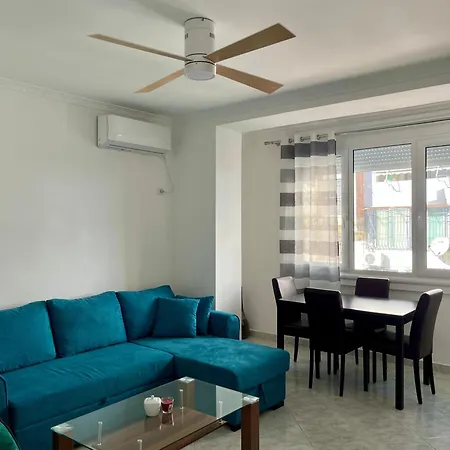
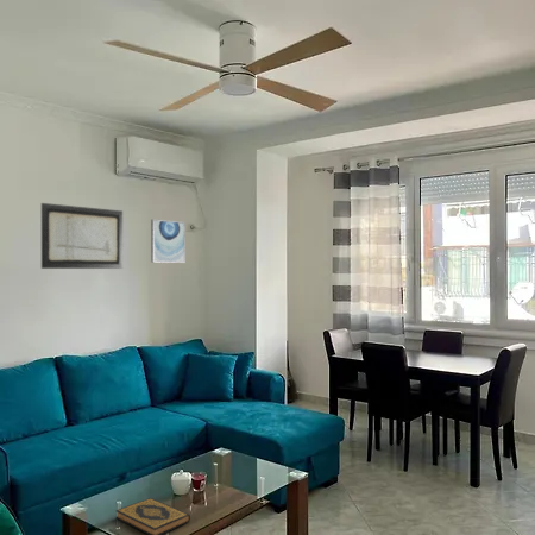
+ wall art (168, 241)
+ wall art (84, 238)
+ hardback book (152, 515)
